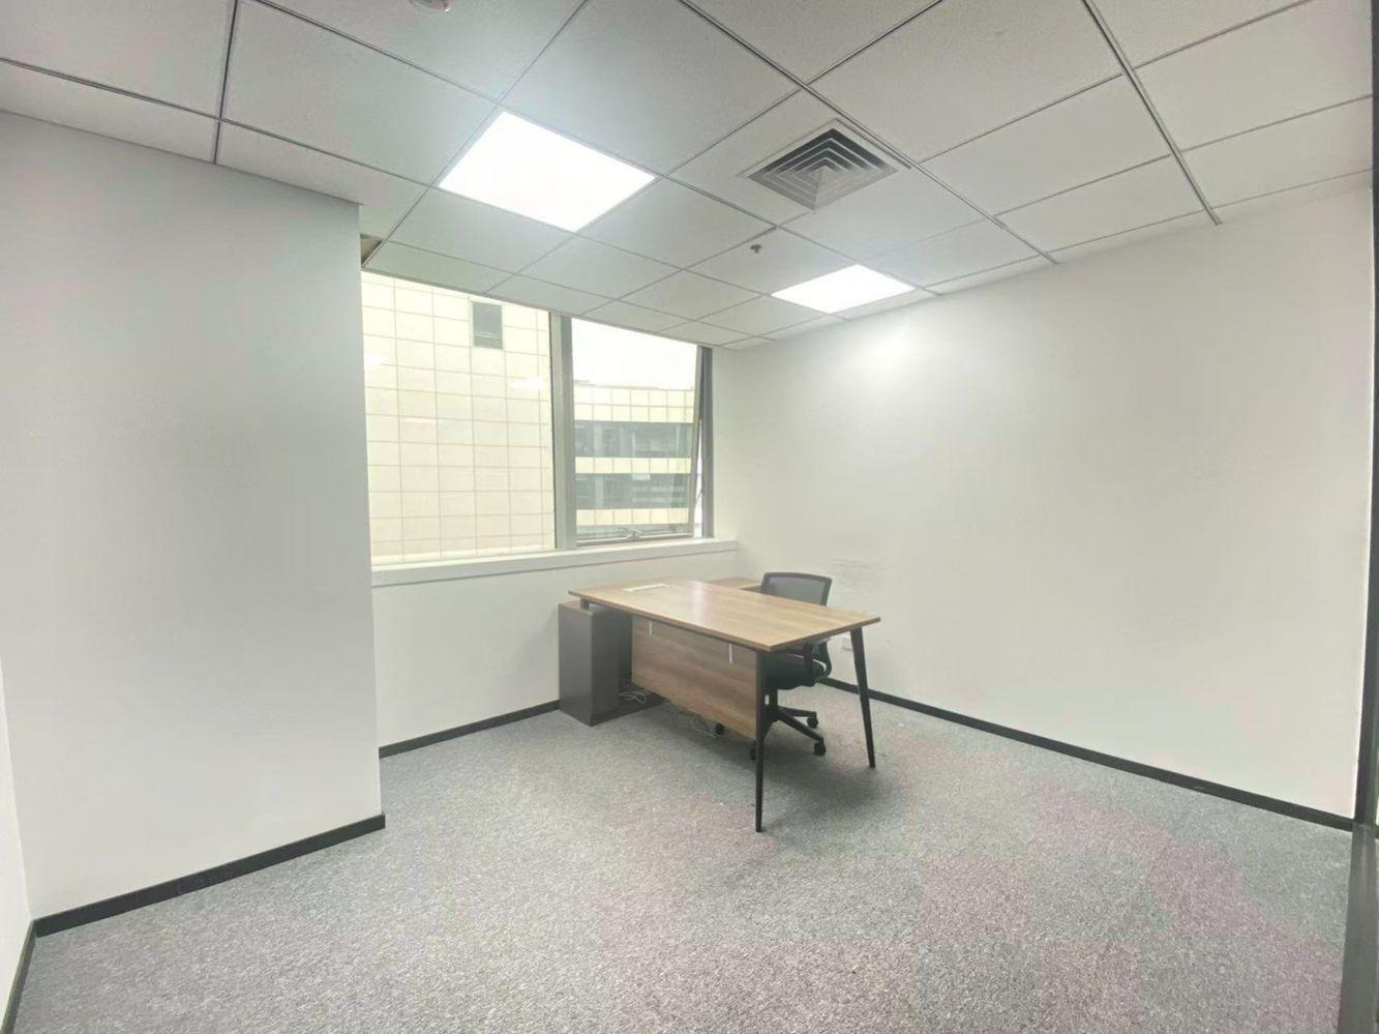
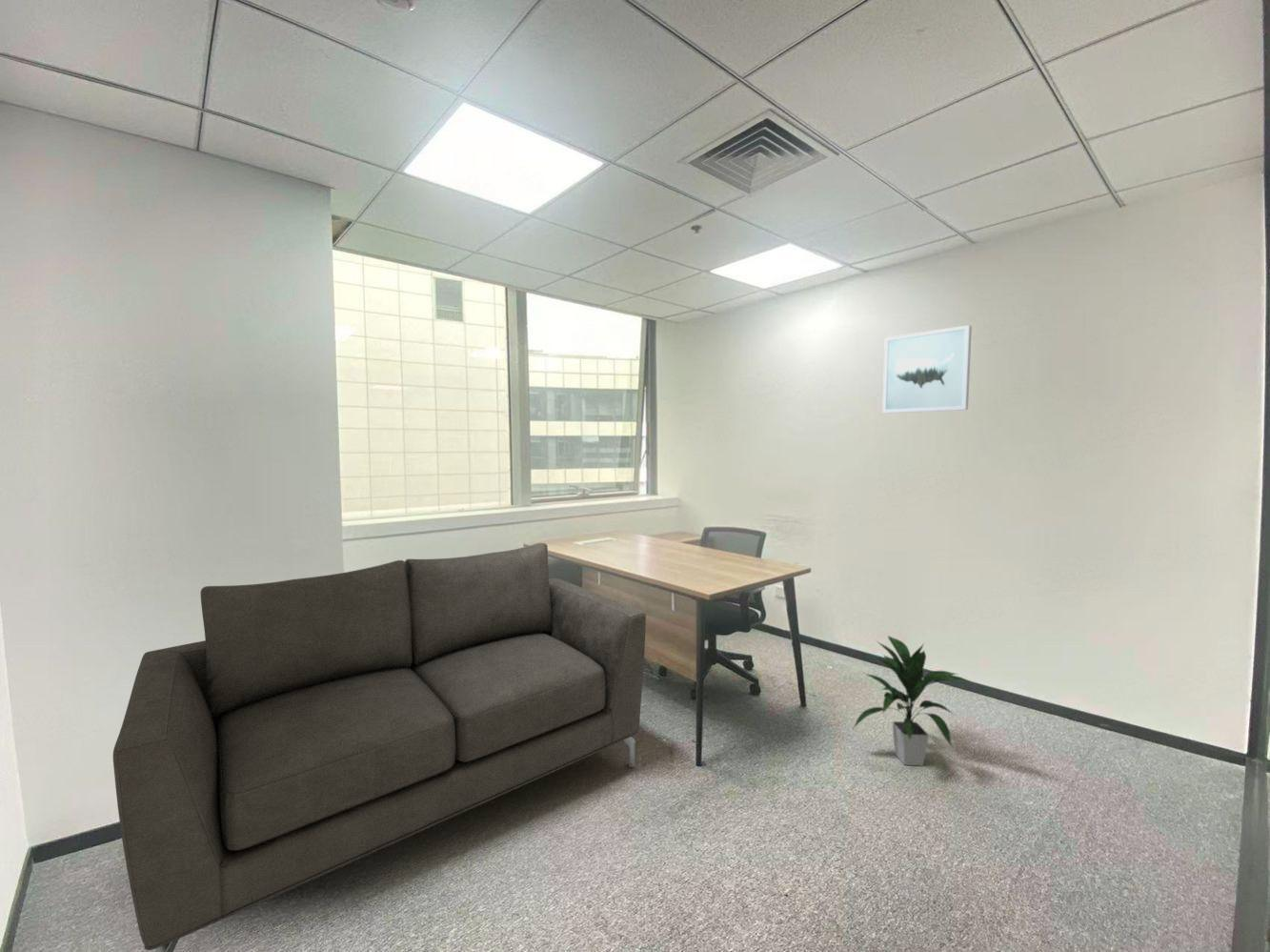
+ indoor plant (905, 699)
+ wall art (924, 372)
+ sofa (424, 684)
